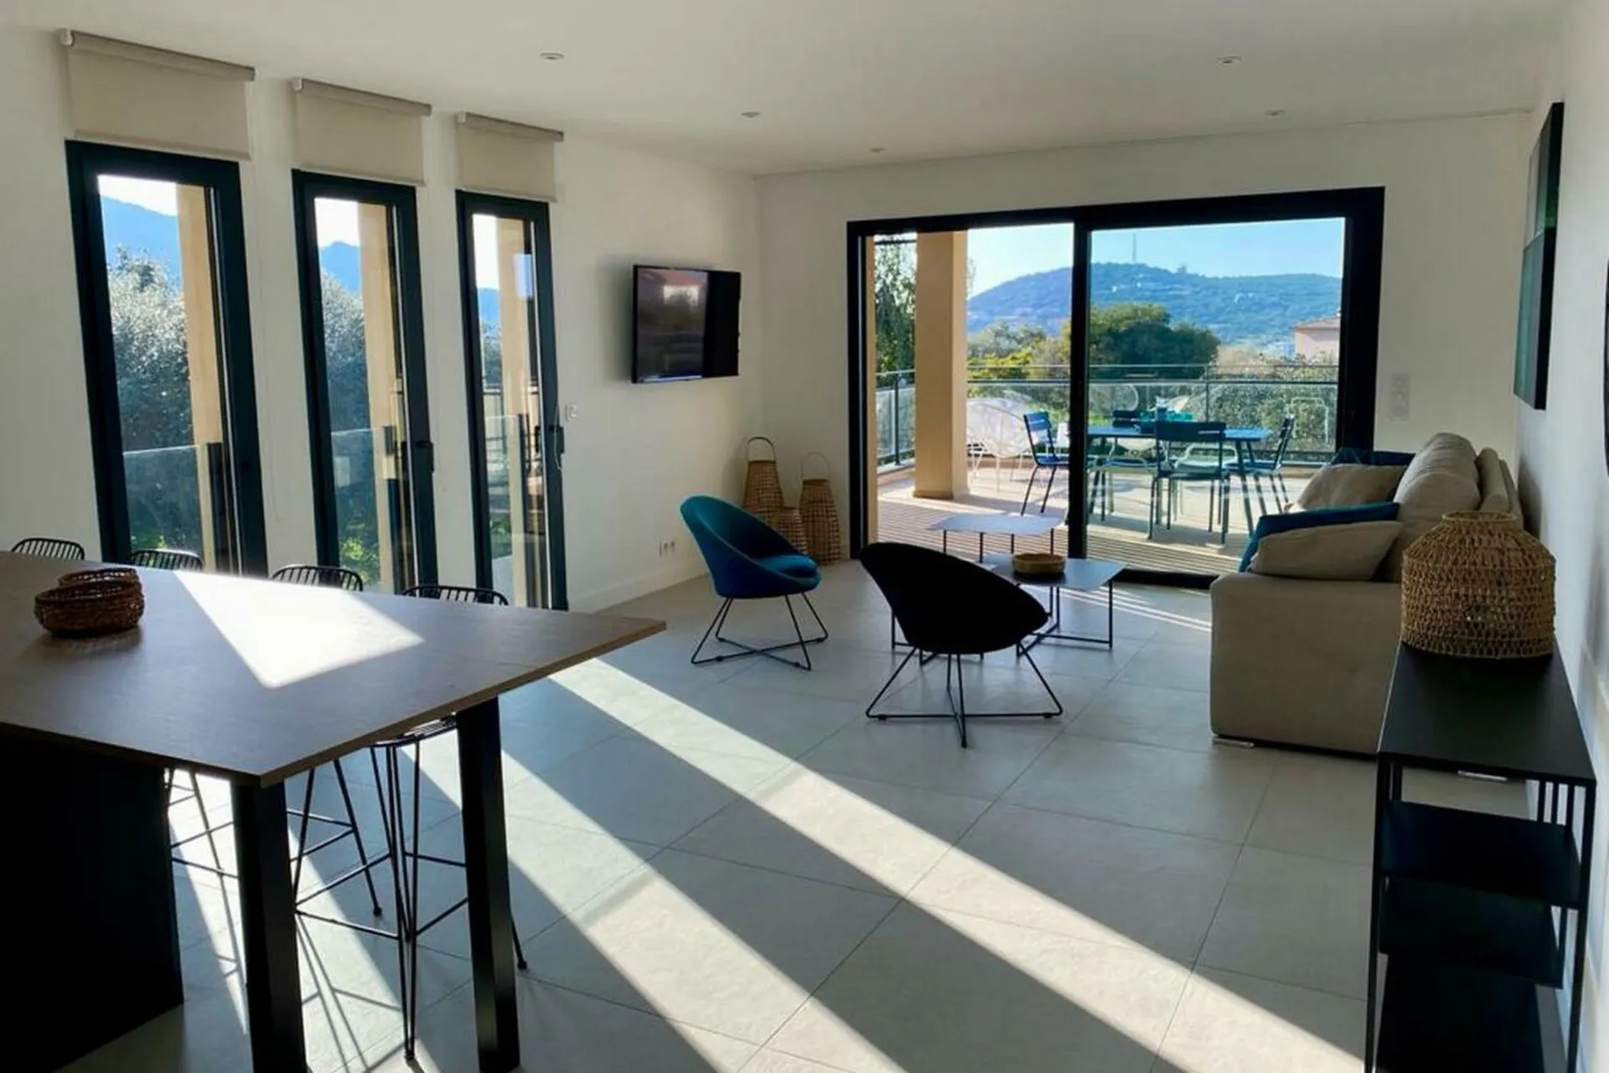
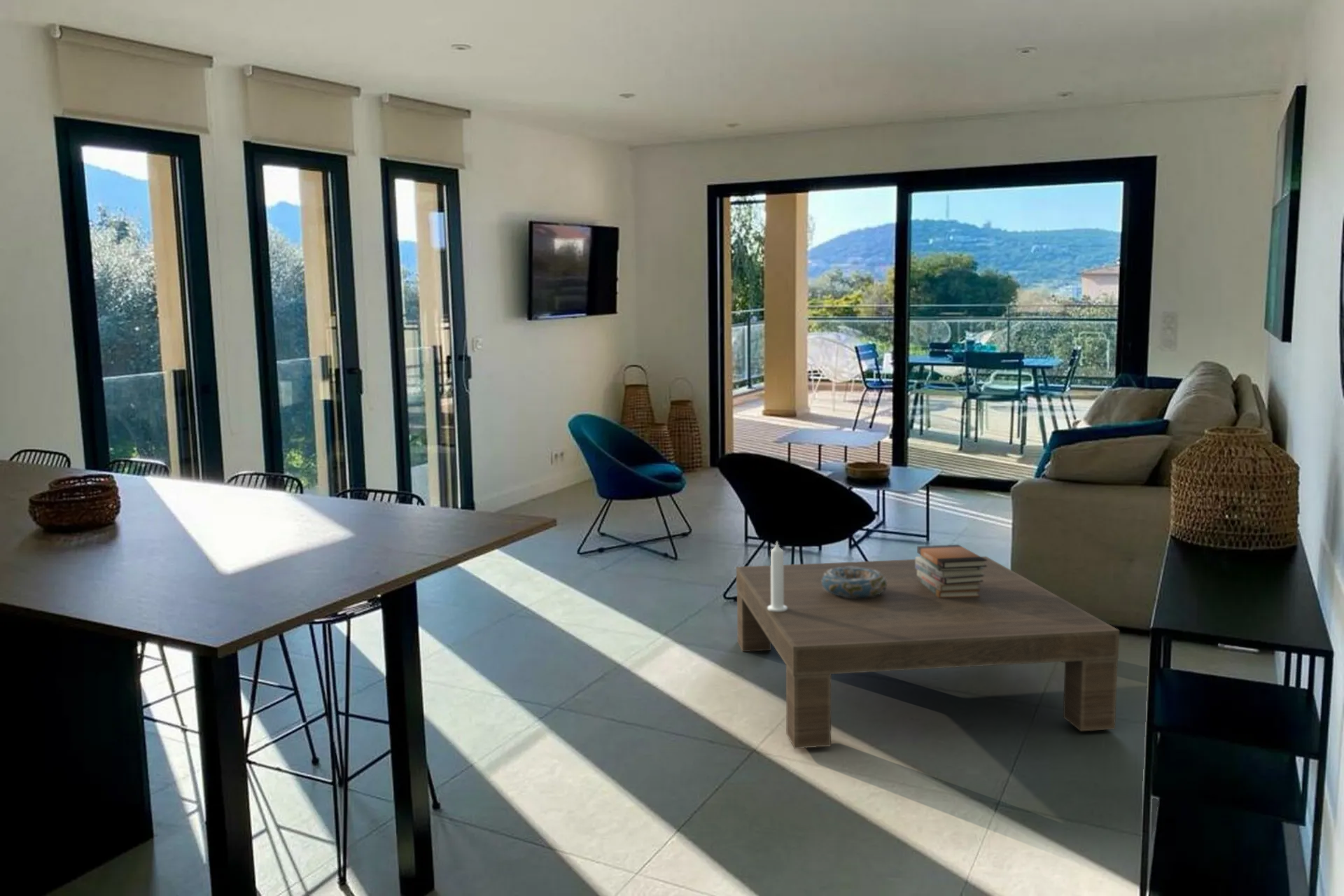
+ coffee table (904, 638)
+ book stack (949, 570)
+ decorative bowl (854, 581)
+ candle (777, 575)
